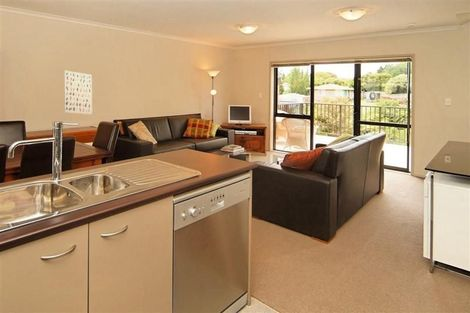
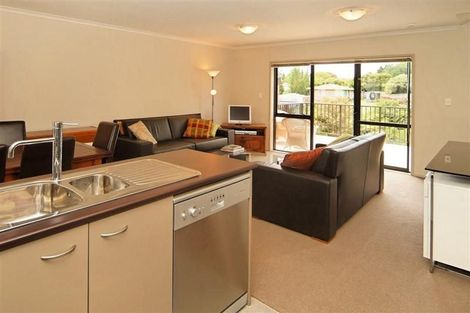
- wall art (78, 93)
